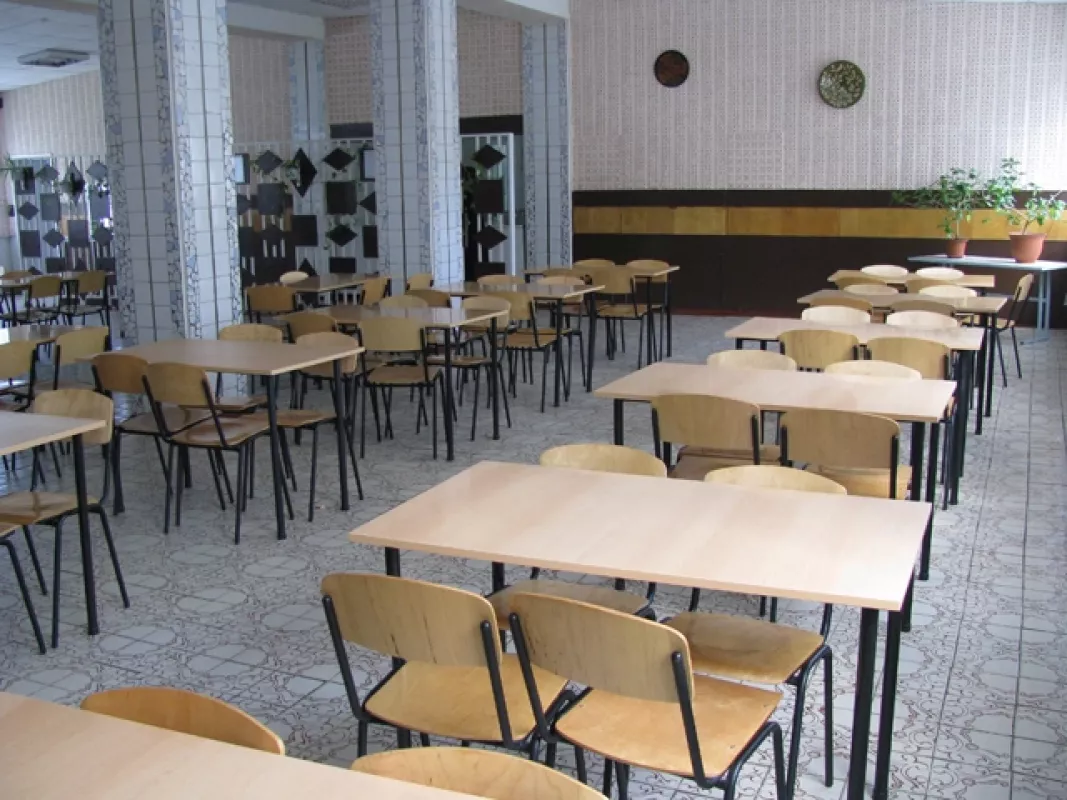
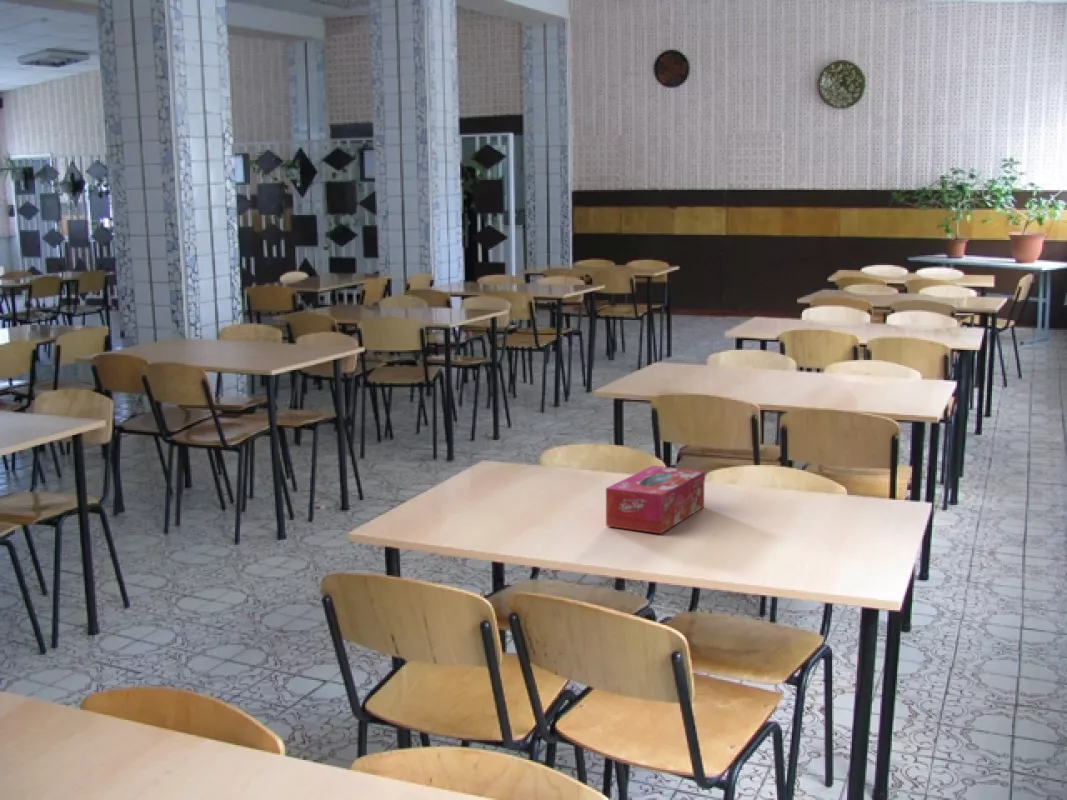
+ tissue box (656, 497)
